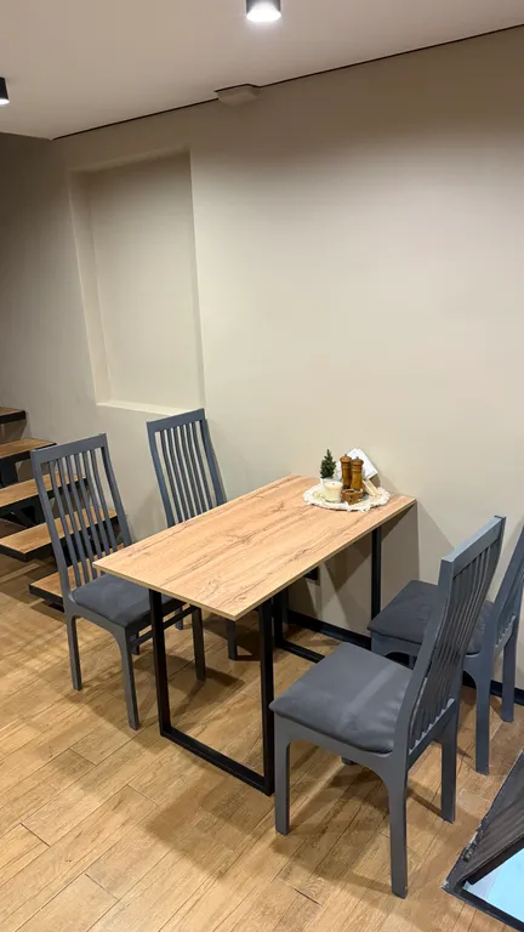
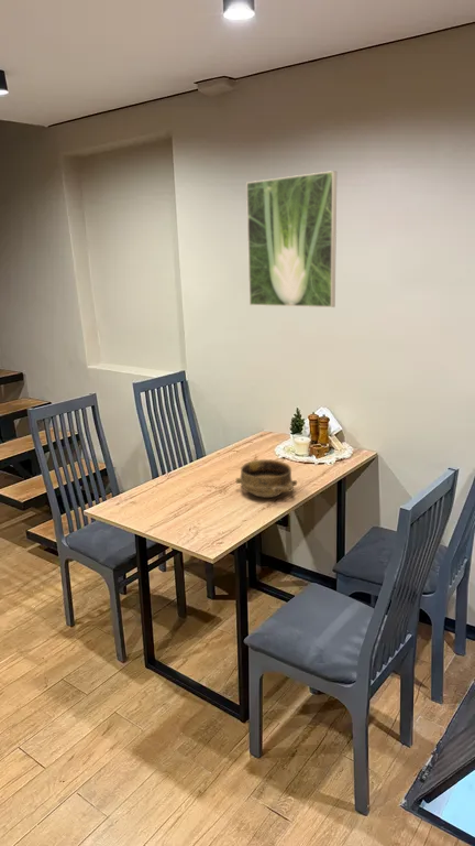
+ ceramic bowl (266, 479)
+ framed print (289, 243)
